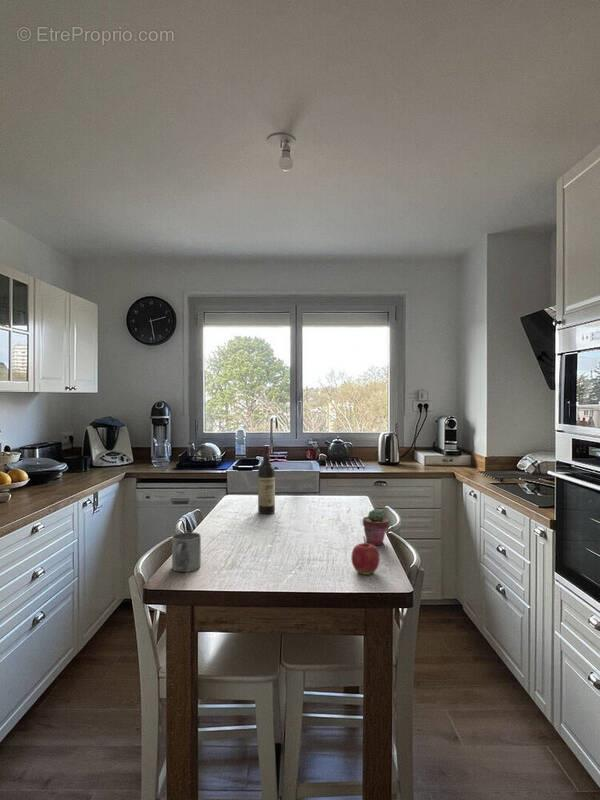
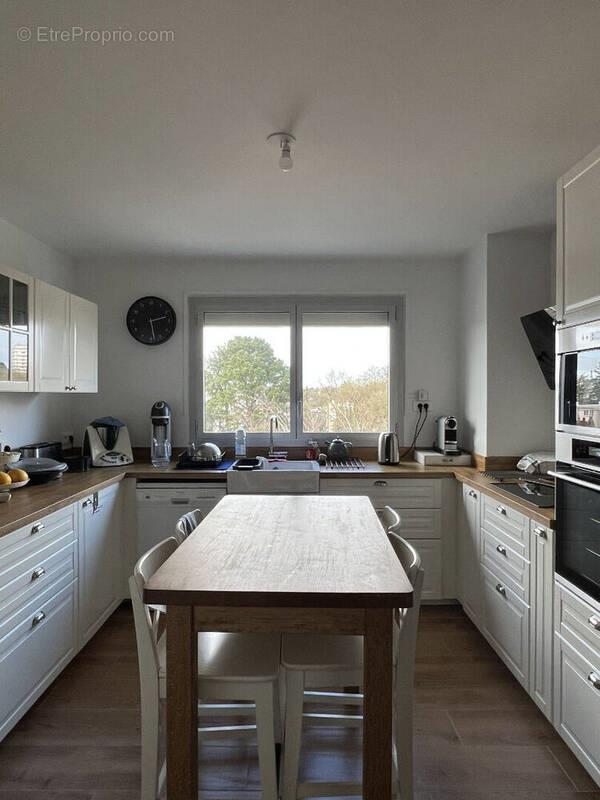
- apple (365, 554)
- potted succulent (375, 526)
- wine bottle (266, 478)
- mug (184, 553)
